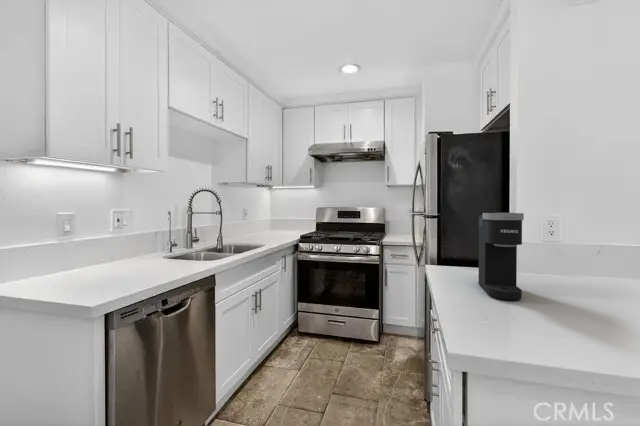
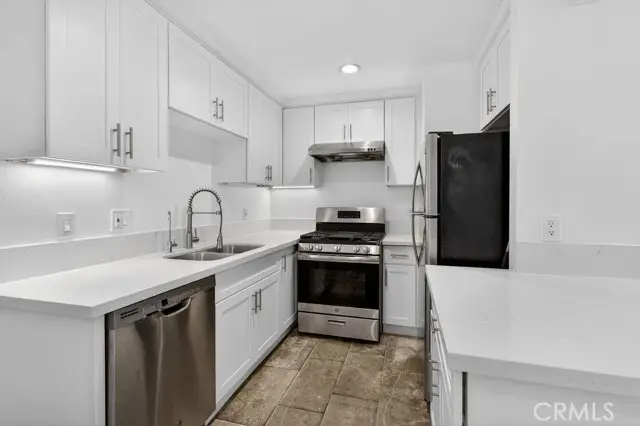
- coffee maker (498, 251)
